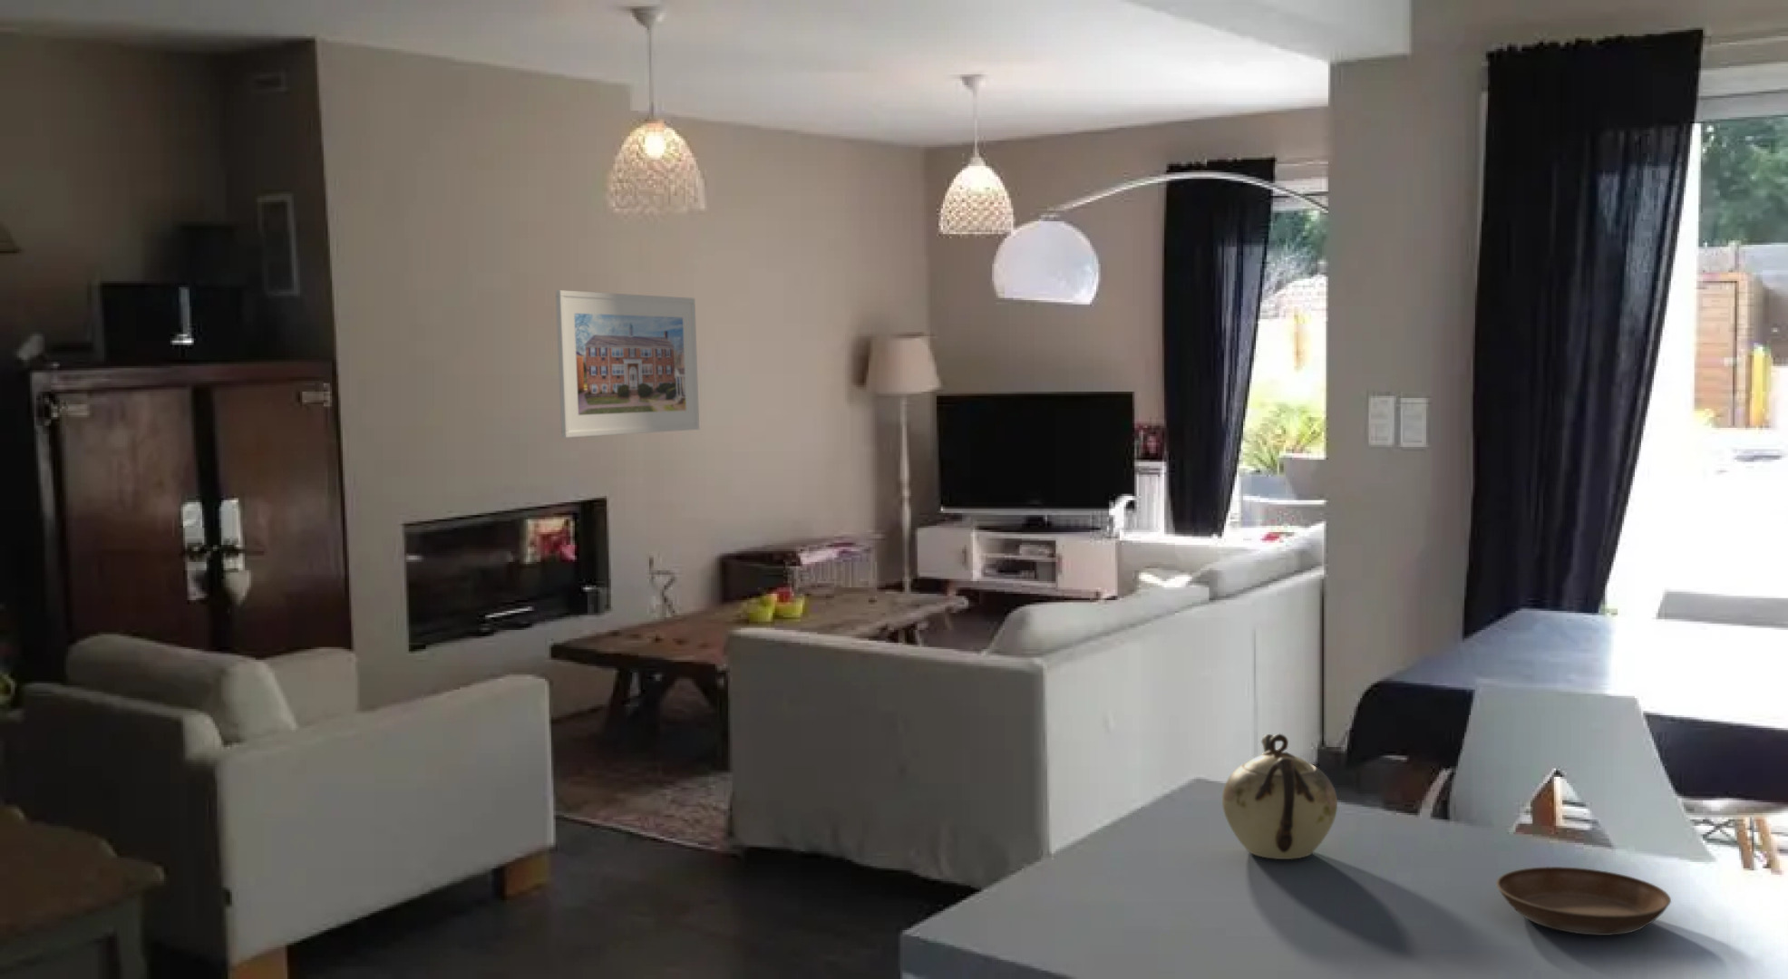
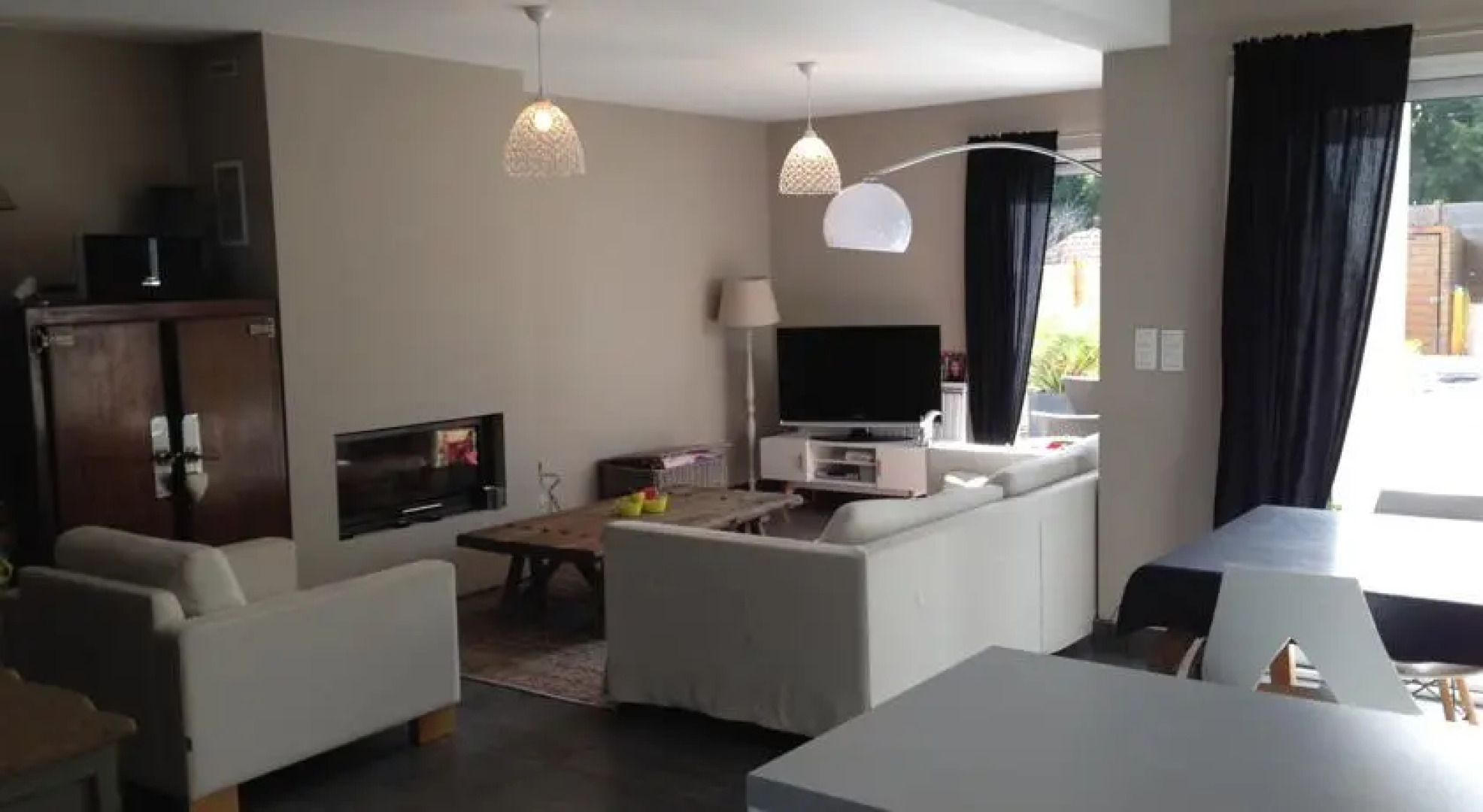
- teapot (1278, 790)
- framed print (631, 363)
- saucer (1582, 903)
